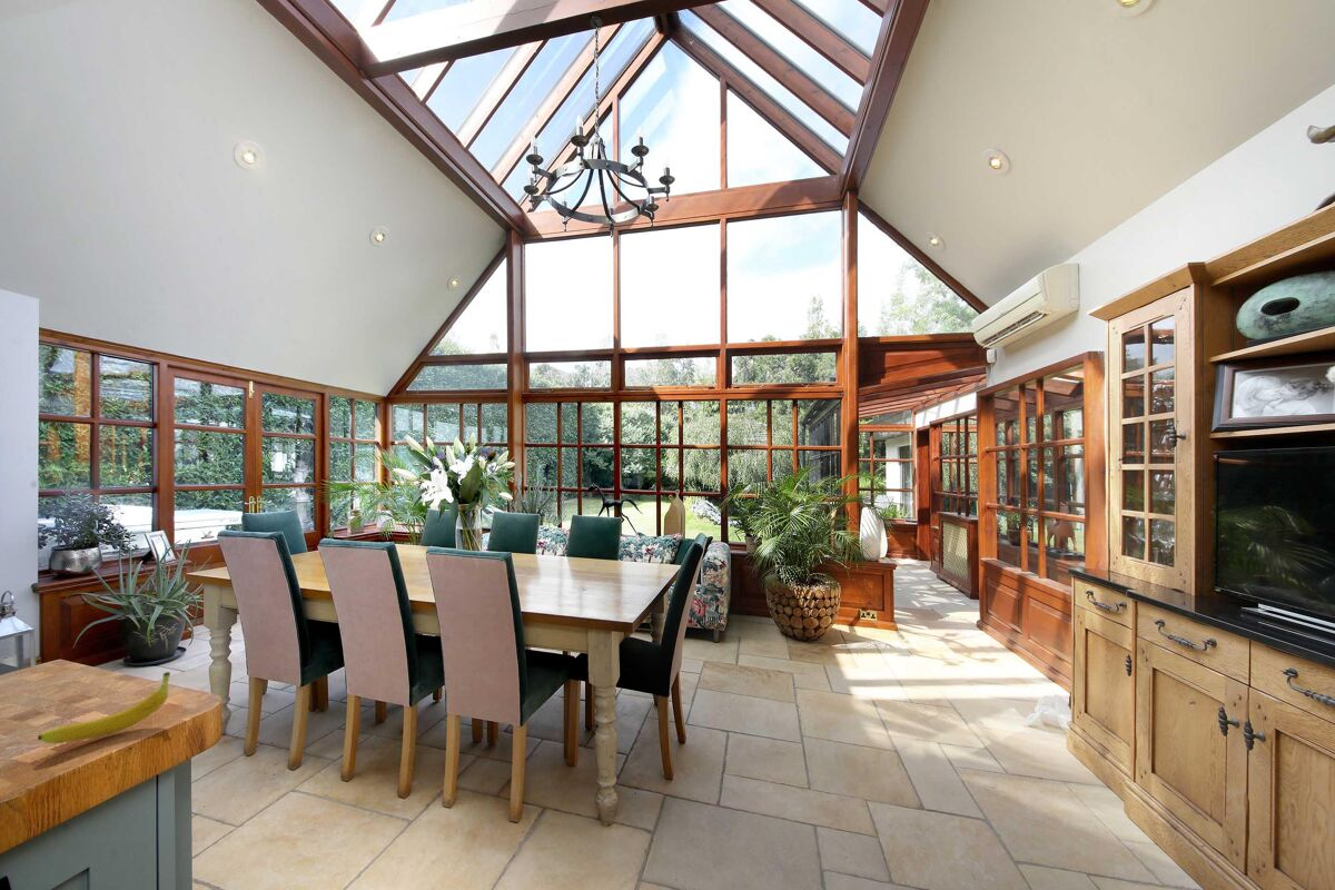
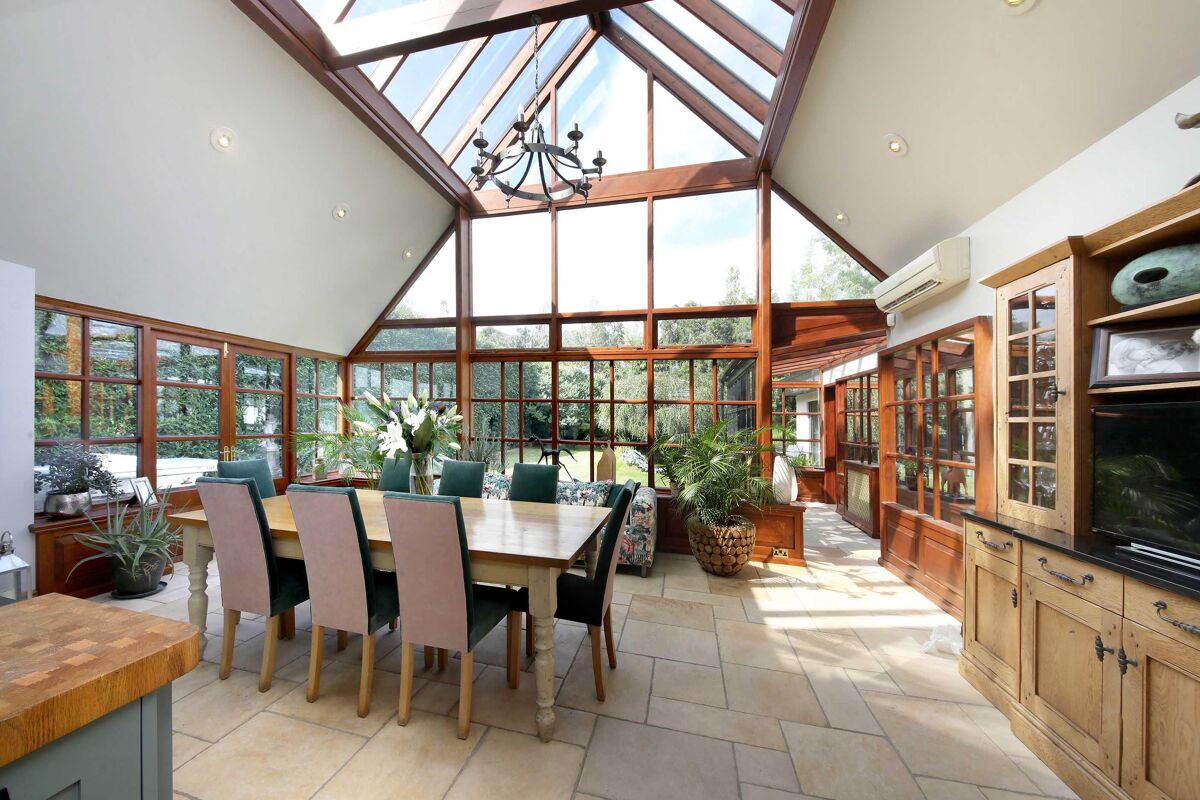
- fruit (109, 715)
